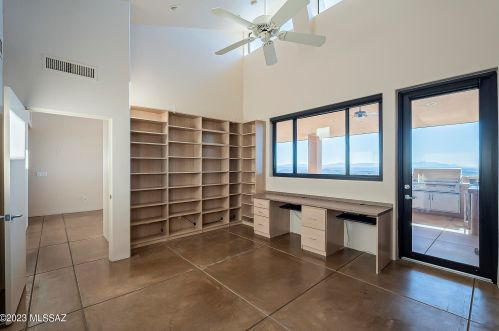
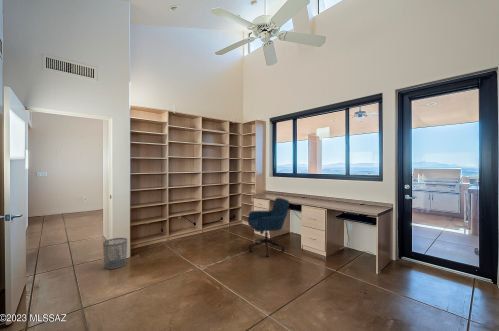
+ office chair (267, 224)
+ waste bin (115, 253)
